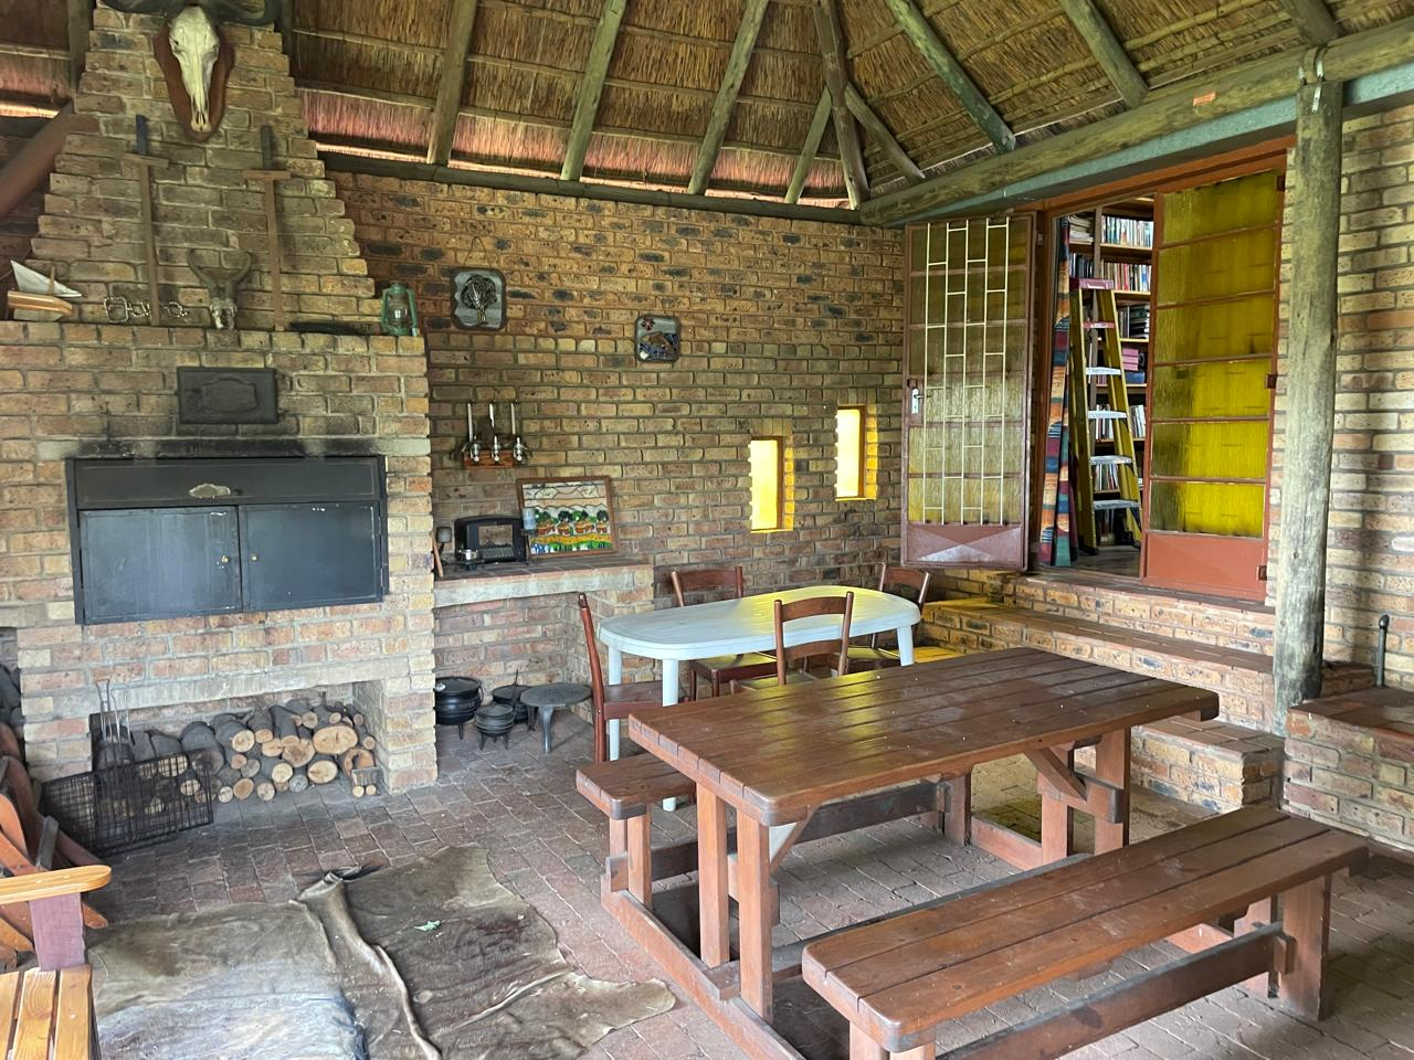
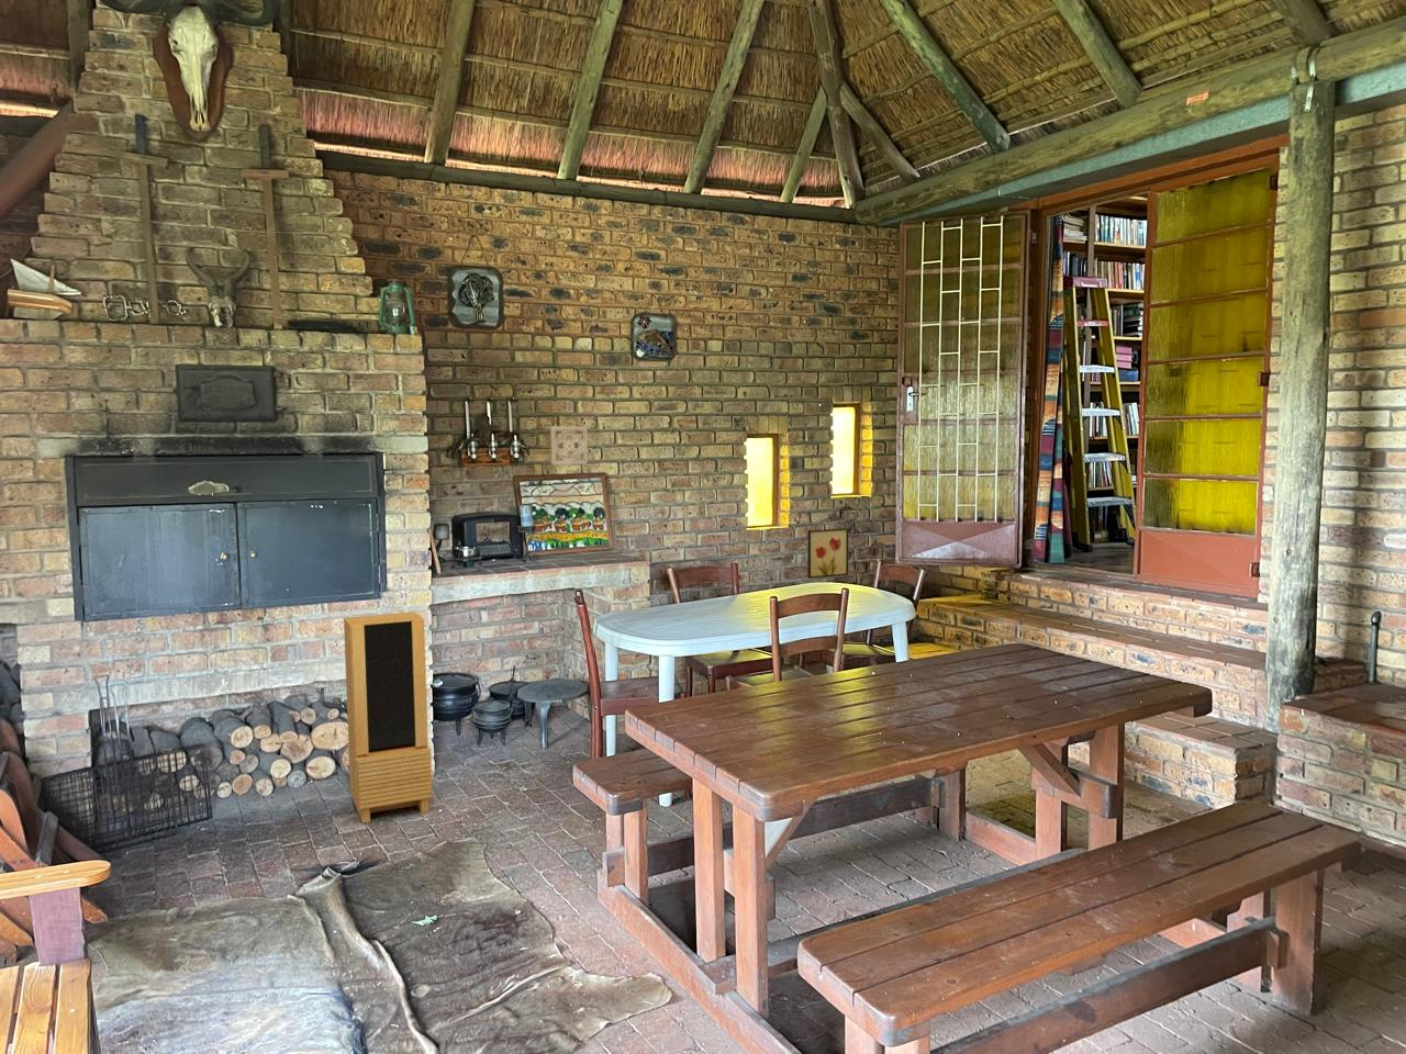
+ wall ornament (568, 446)
+ wall art (827, 552)
+ storage cabinet (387, 715)
